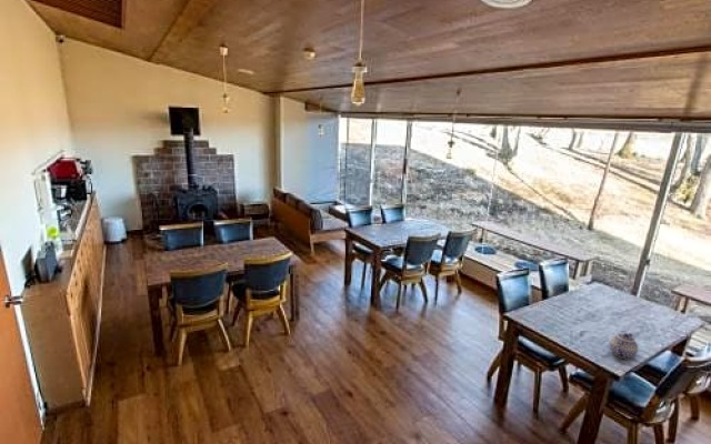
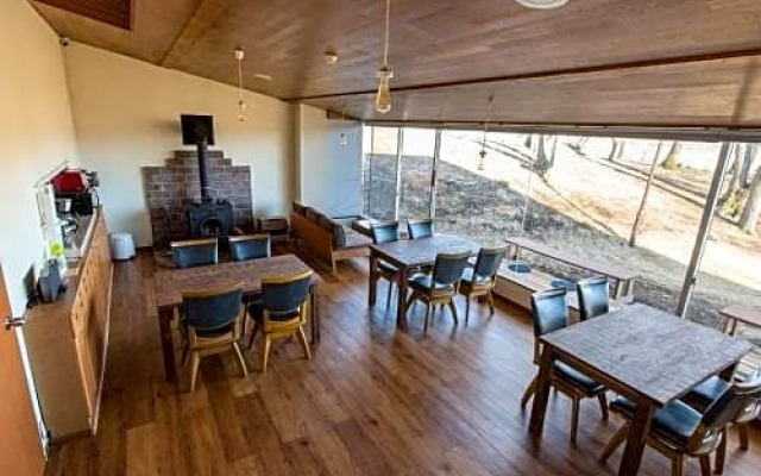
- teapot (623, 344)
